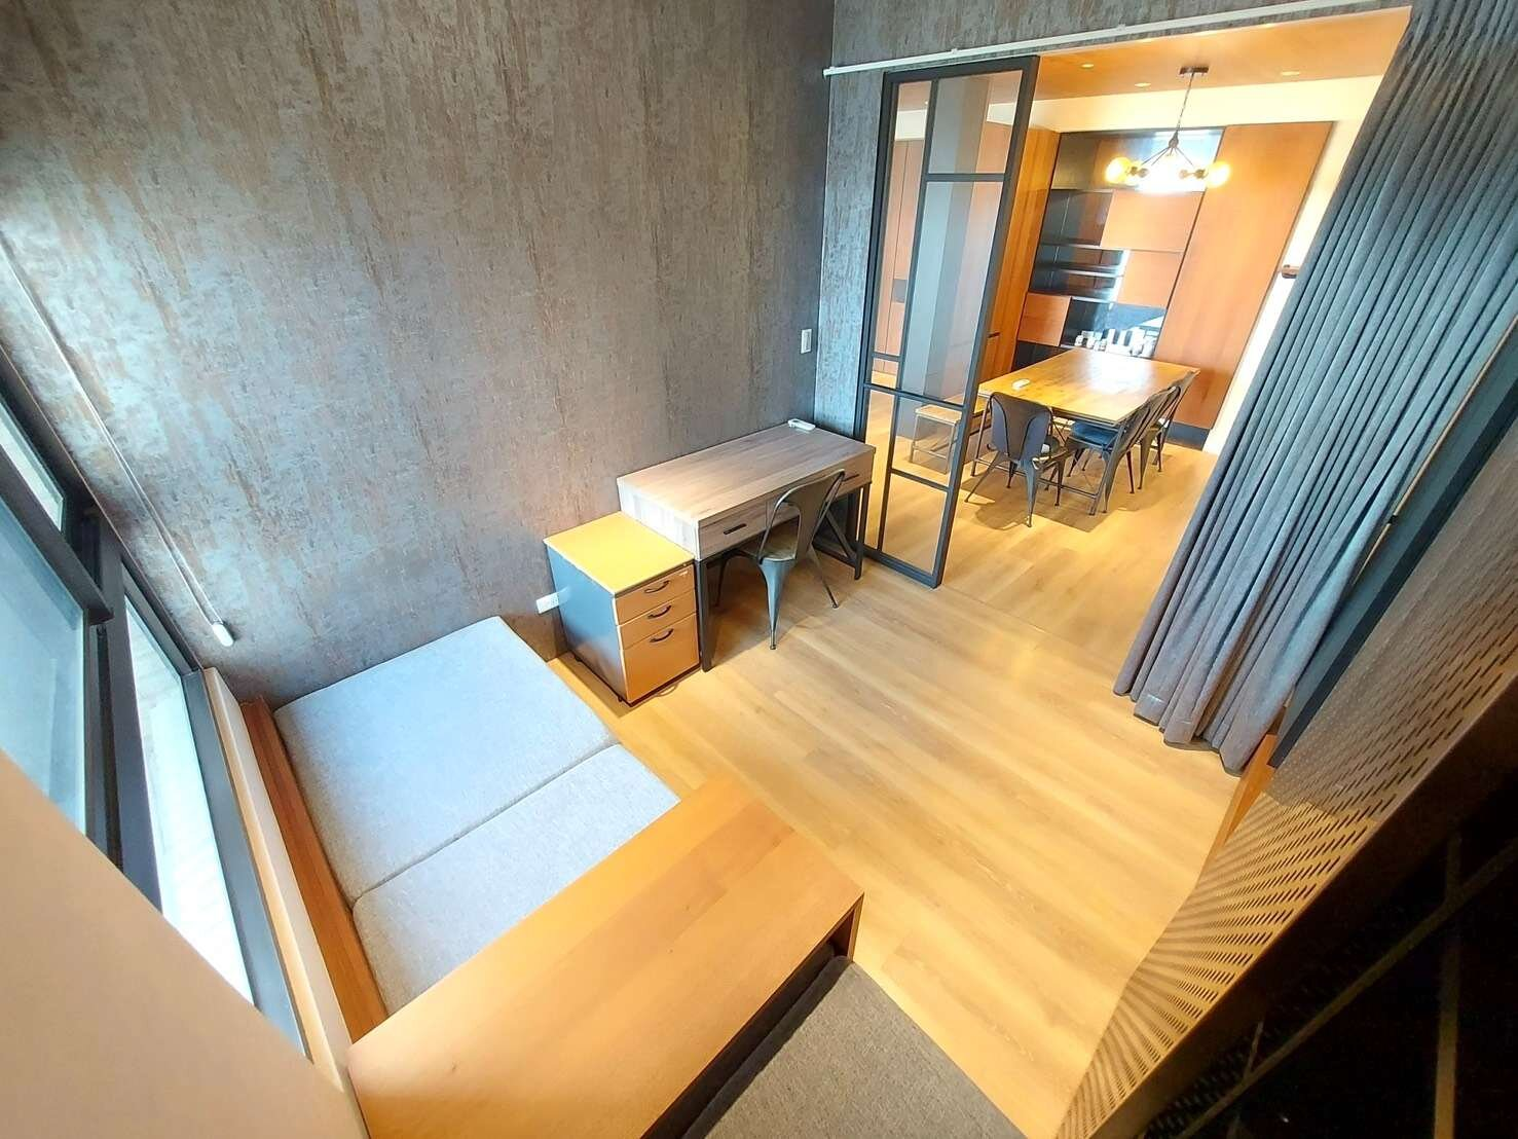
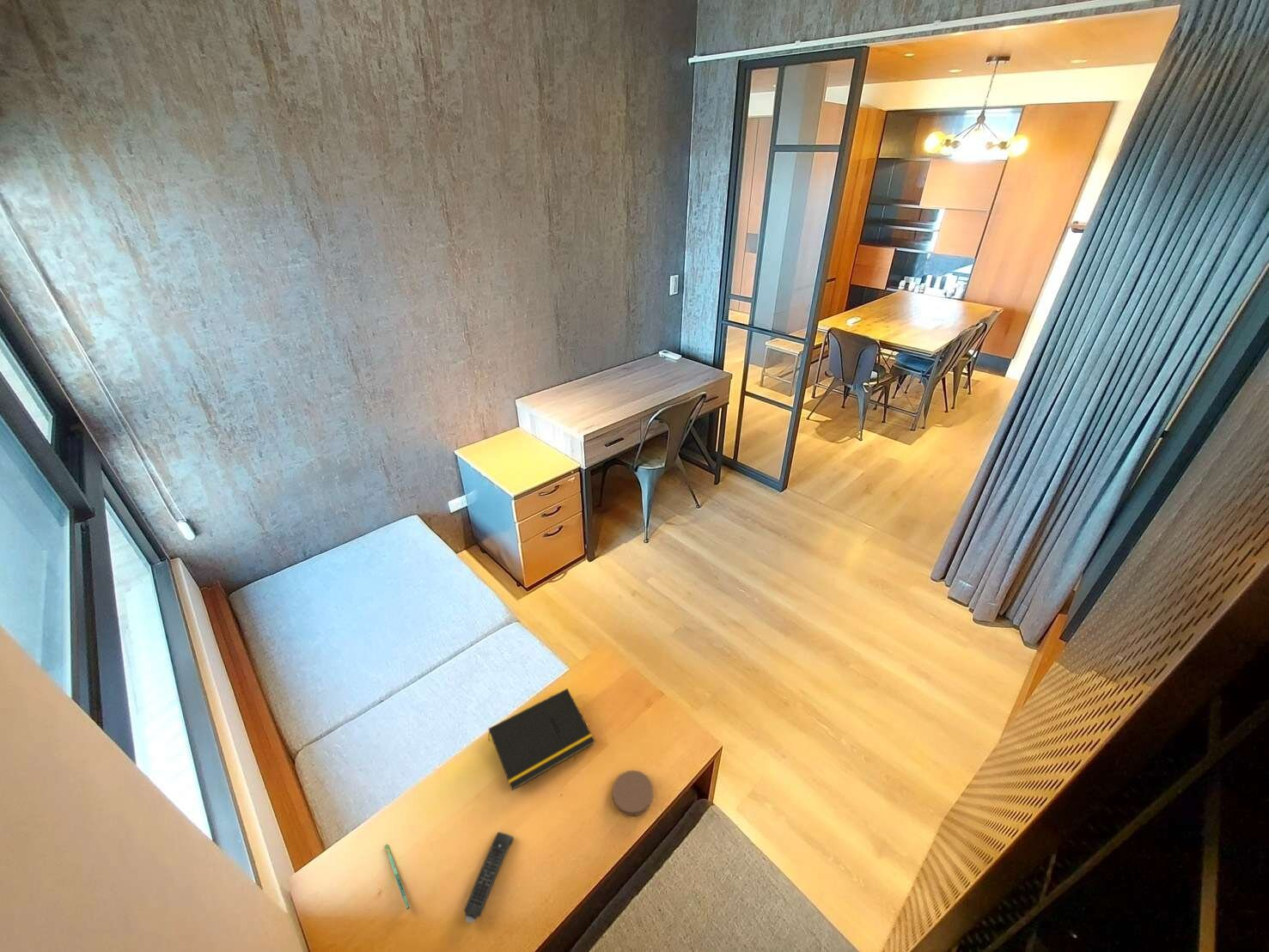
+ pen (396, 876)
+ notepad (541, 735)
+ coaster (632, 792)
+ remote control (488, 875)
